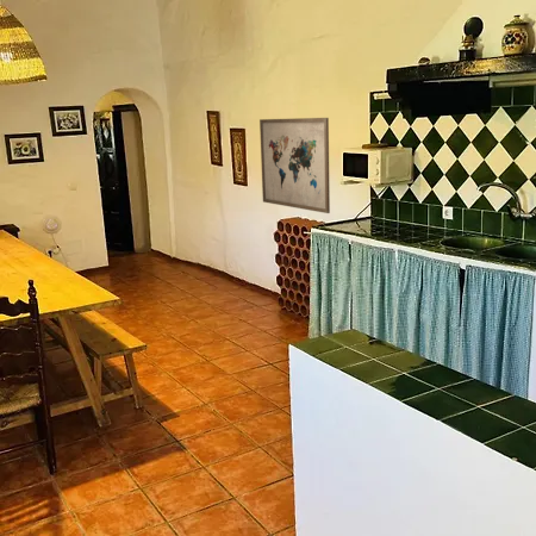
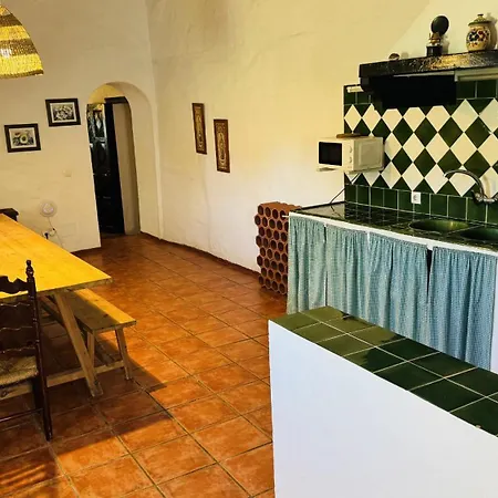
- wall art (292, 163)
